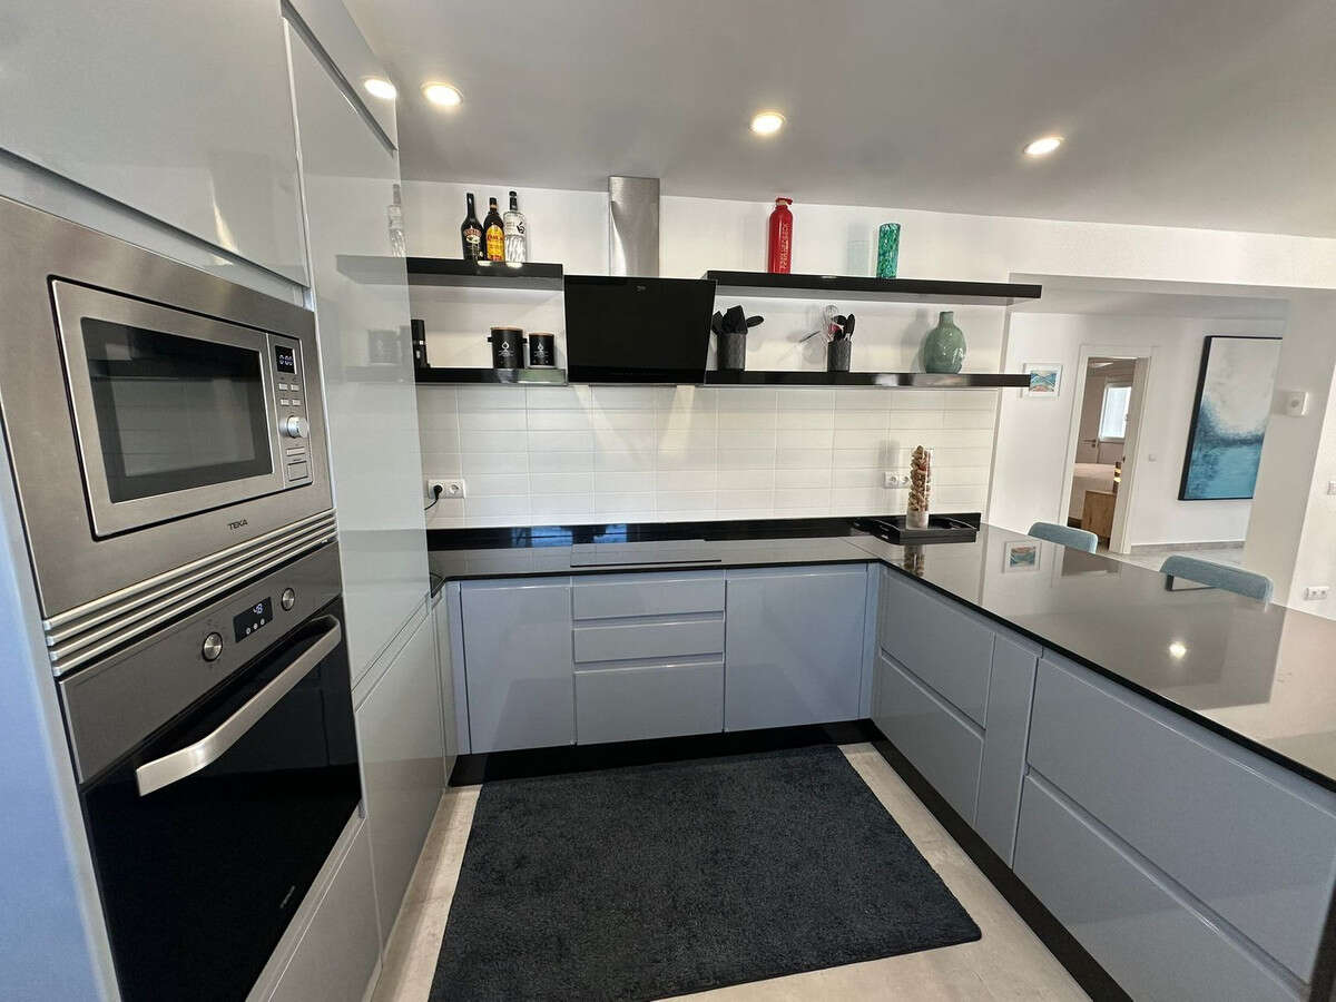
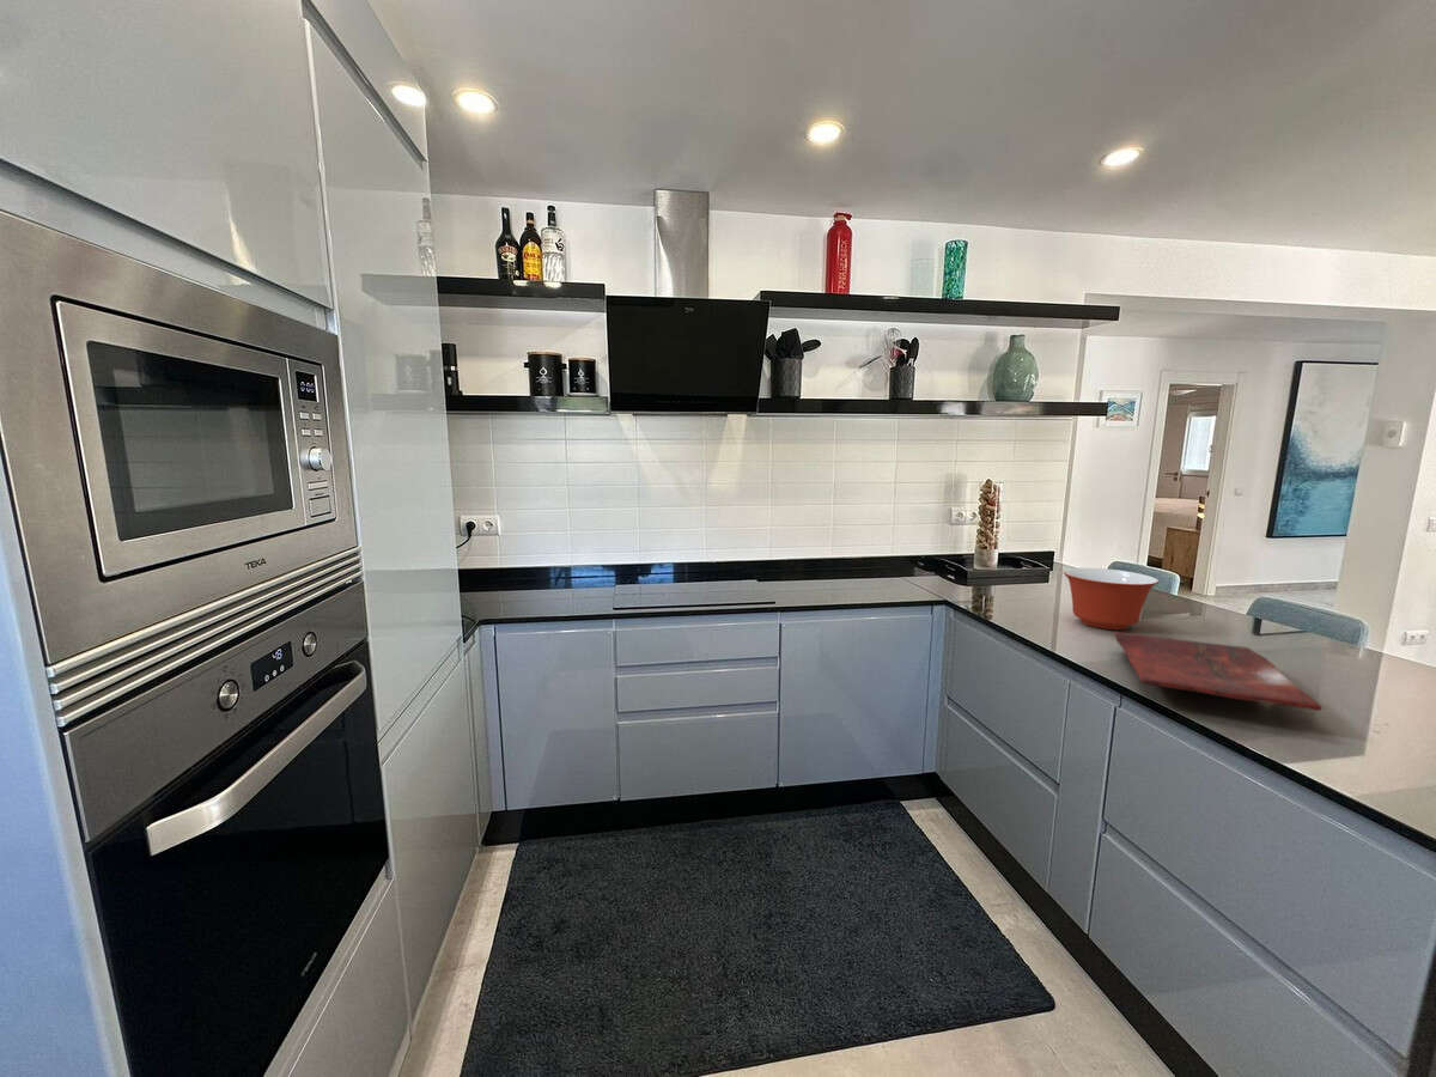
+ mixing bowl (1106, 600)
+ cutting board (1198, 673)
